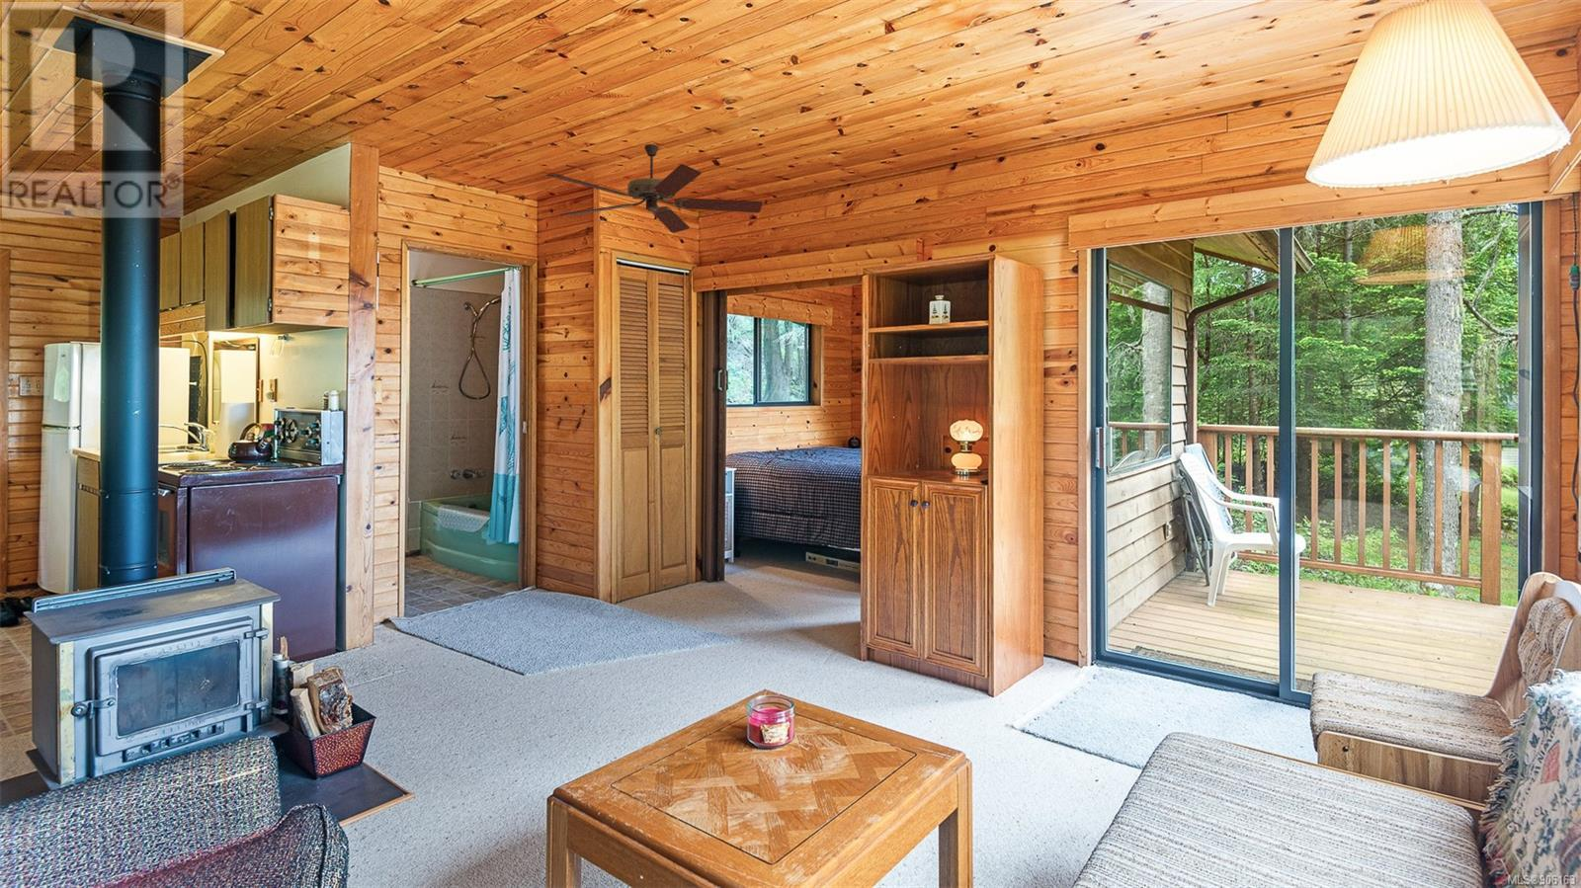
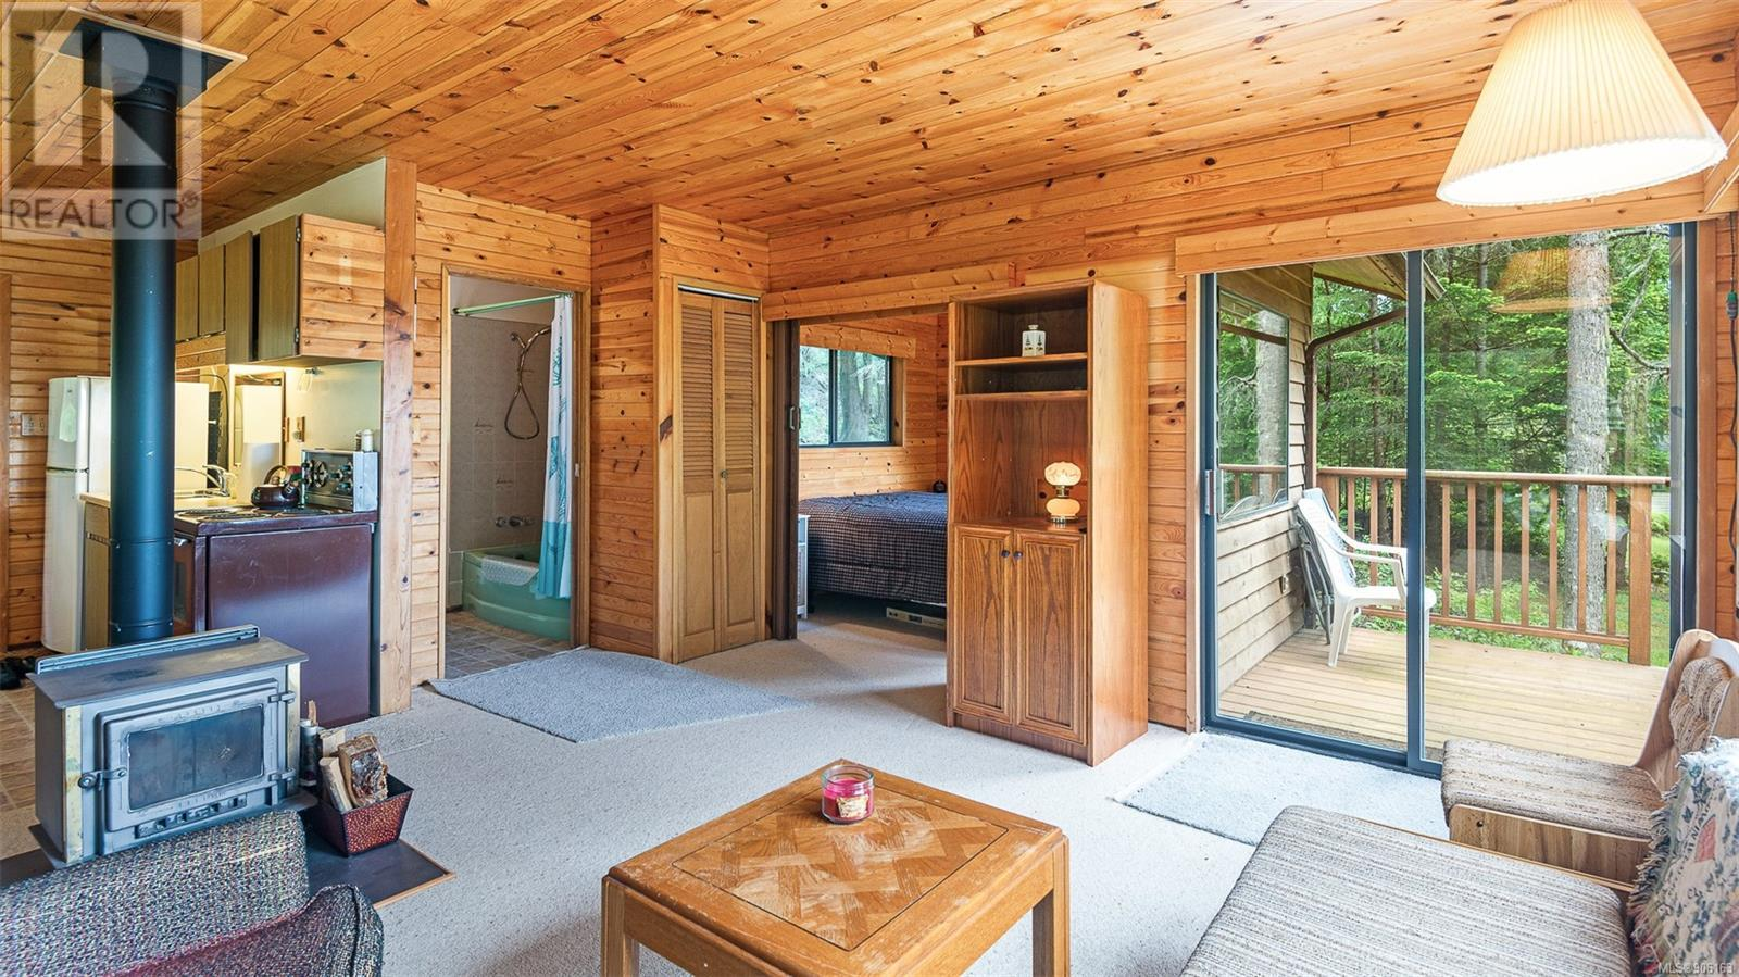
- ceiling fan (659, 179)
